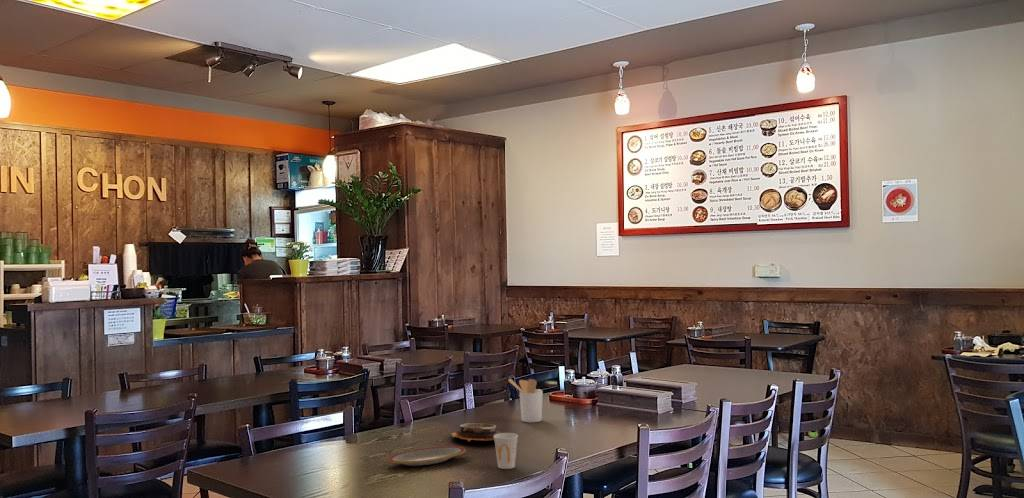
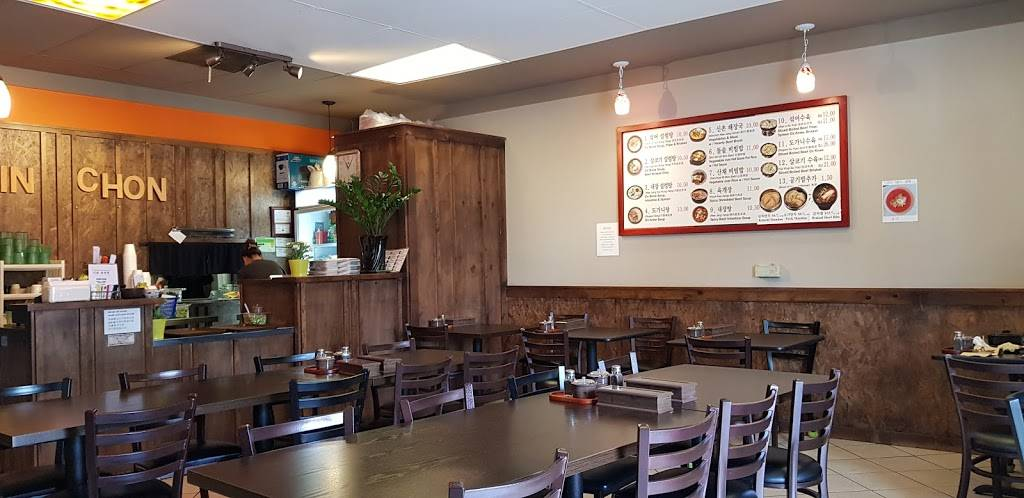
- cup (506, 451)
- utensil holder (525, 398)
- soup bowl (478, 431)
- plate (427, 457)
